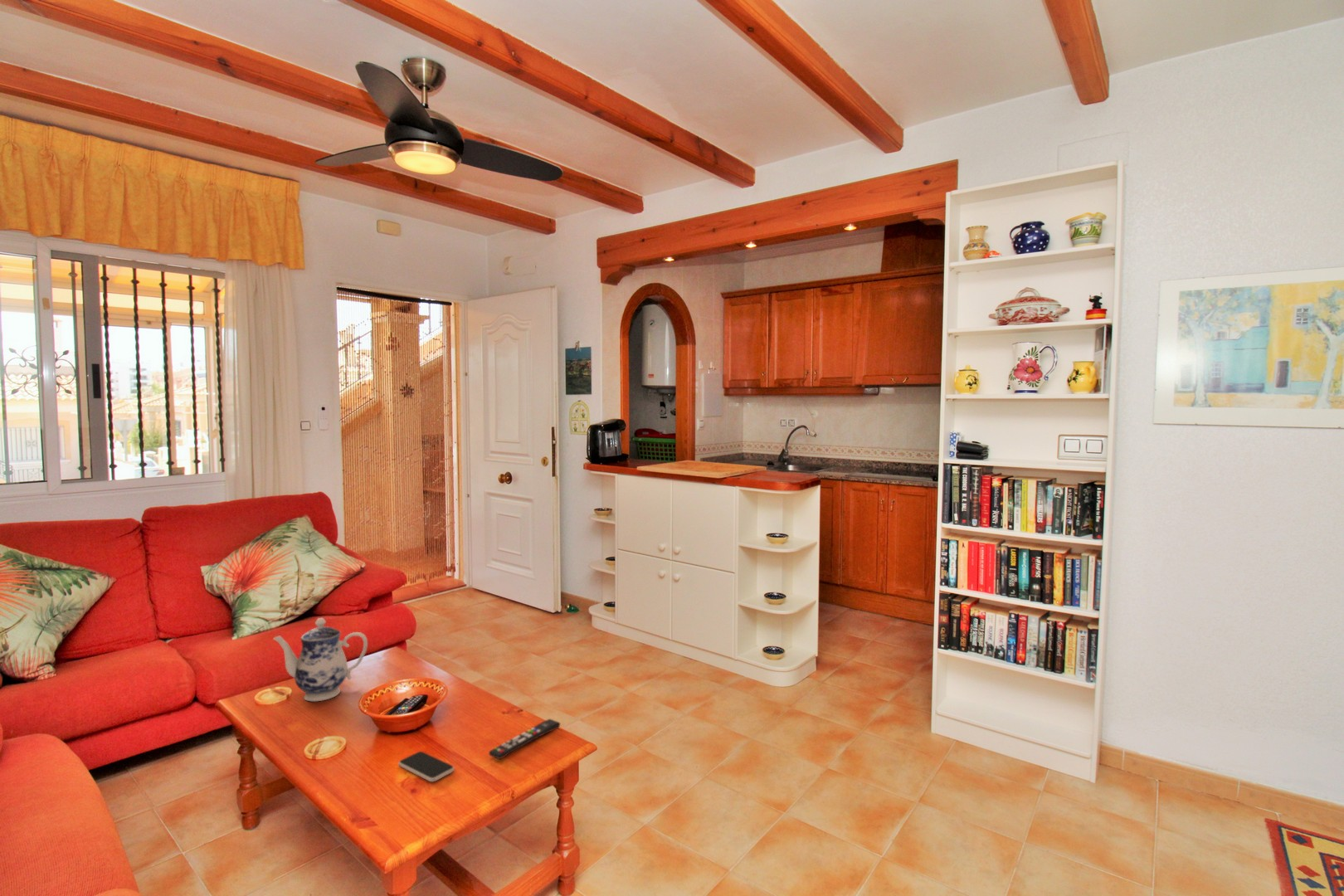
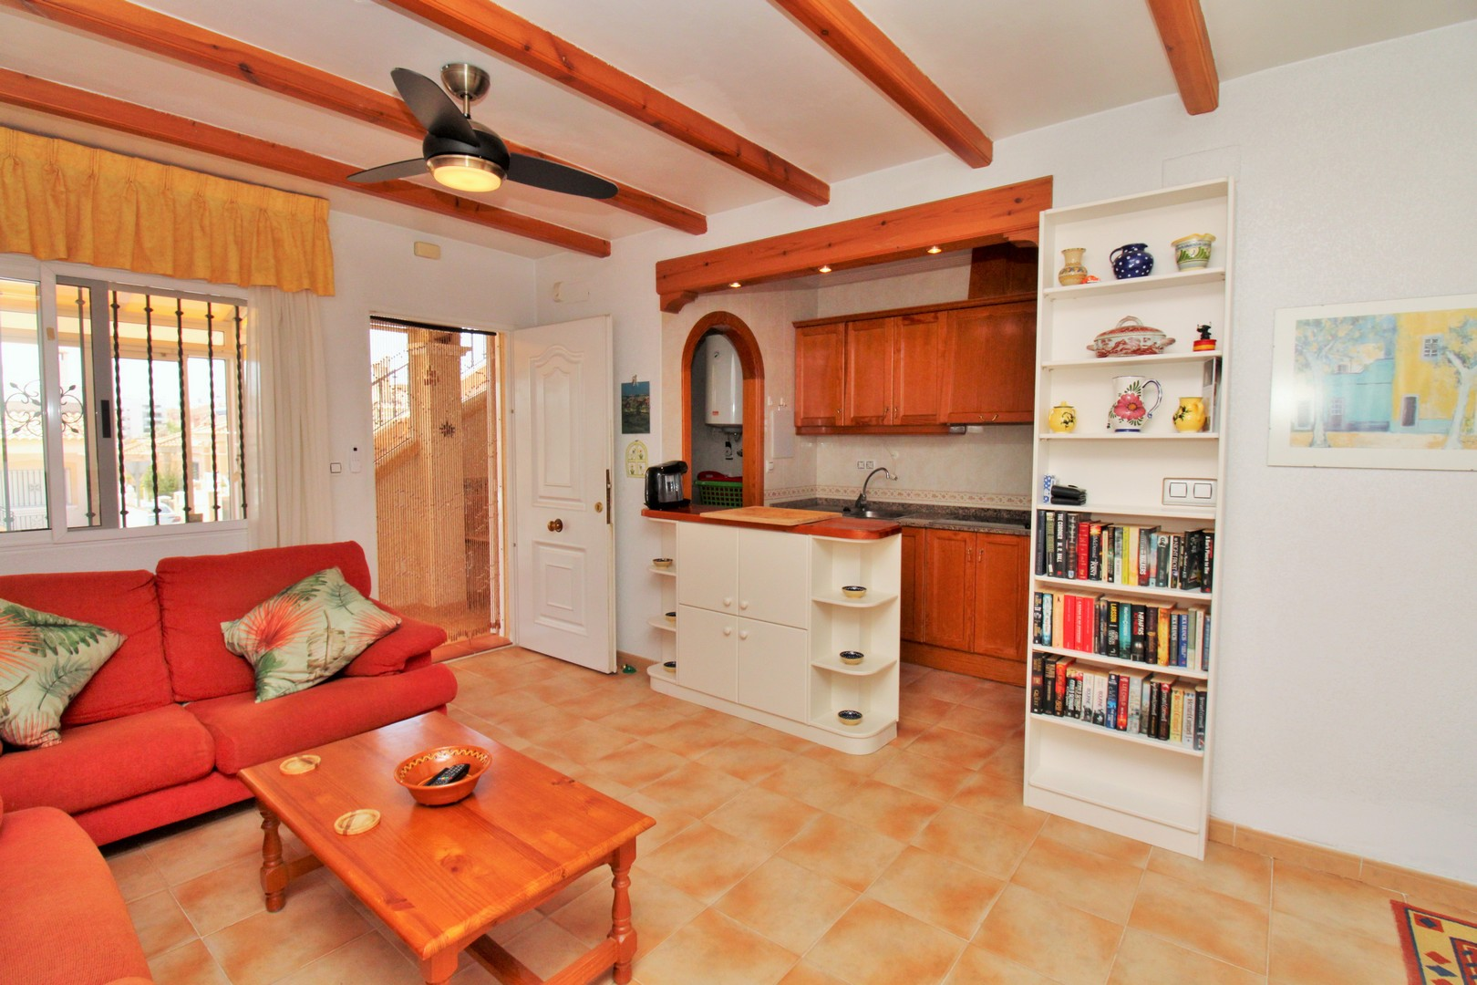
- smartphone (426, 766)
- teapot (321, 656)
- remote control (526, 738)
